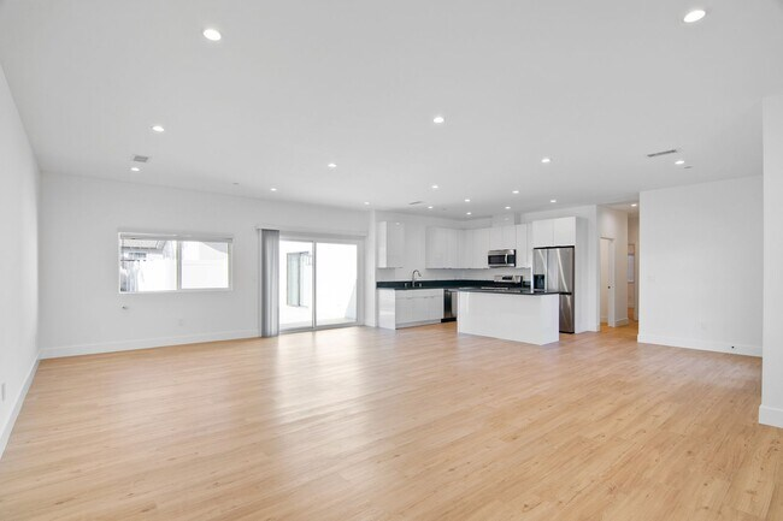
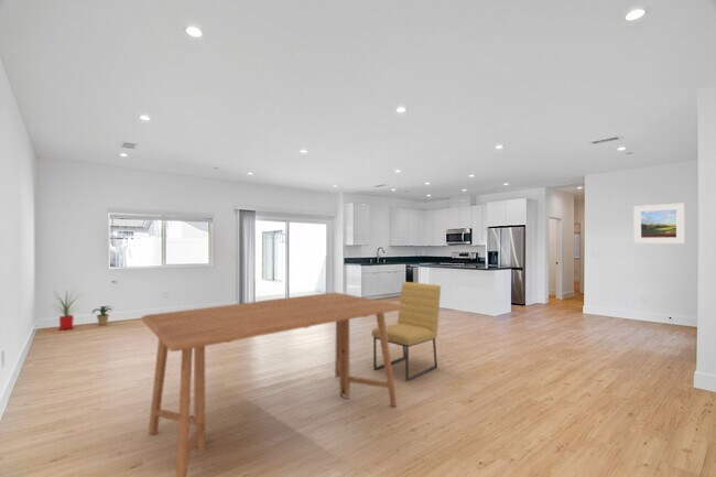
+ chair (406, 326)
+ potted plant (102, 315)
+ house plant (66, 308)
+ dining table (273, 333)
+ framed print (658, 224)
